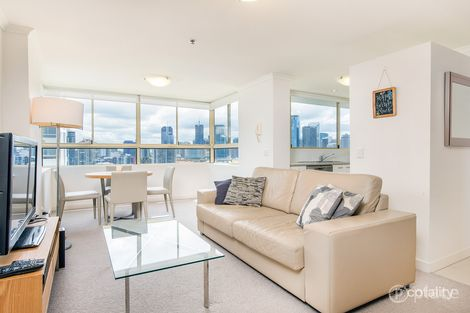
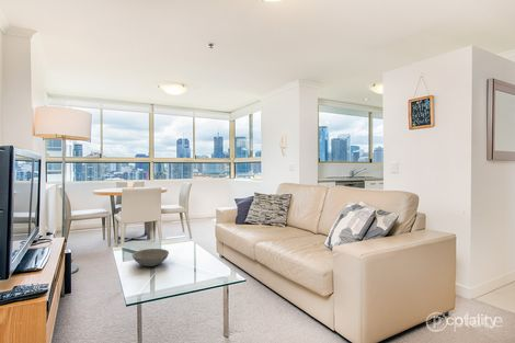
+ bowl (150, 258)
